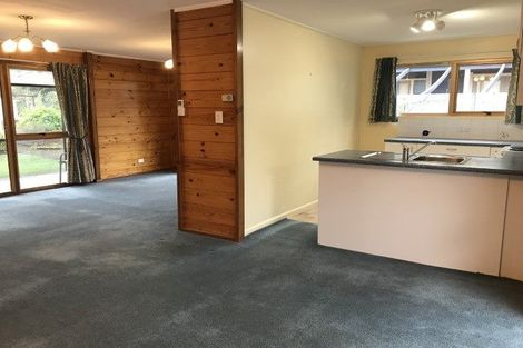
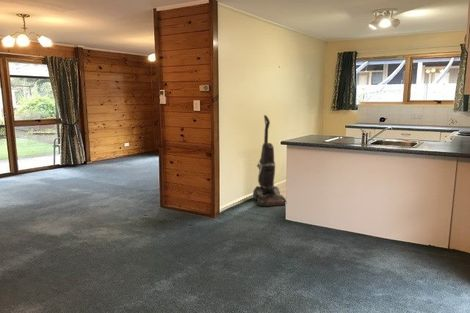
+ vacuum cleaner (269, 159)
